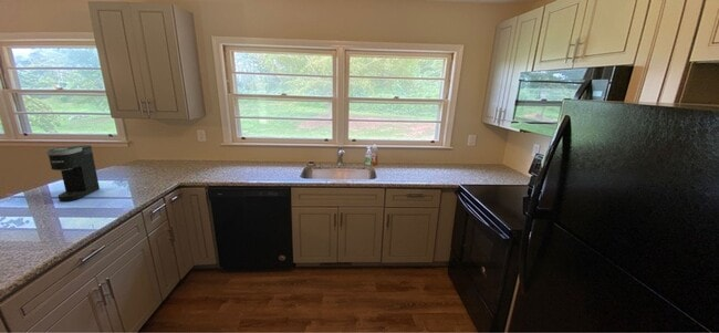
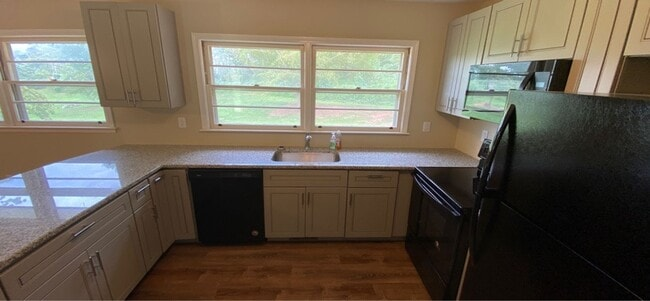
- coffee maker (75, 170)
